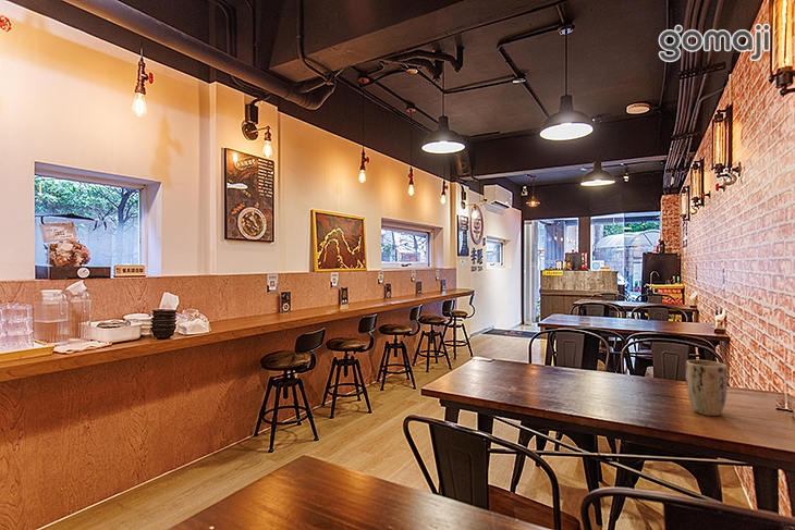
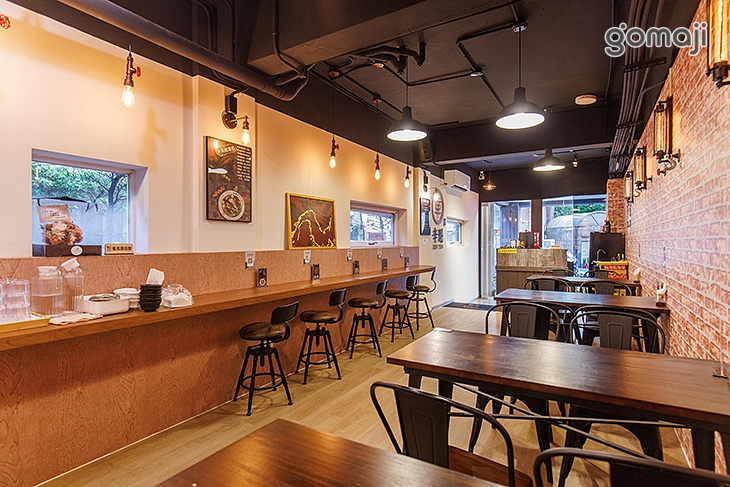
- plant pot (706, 387)
